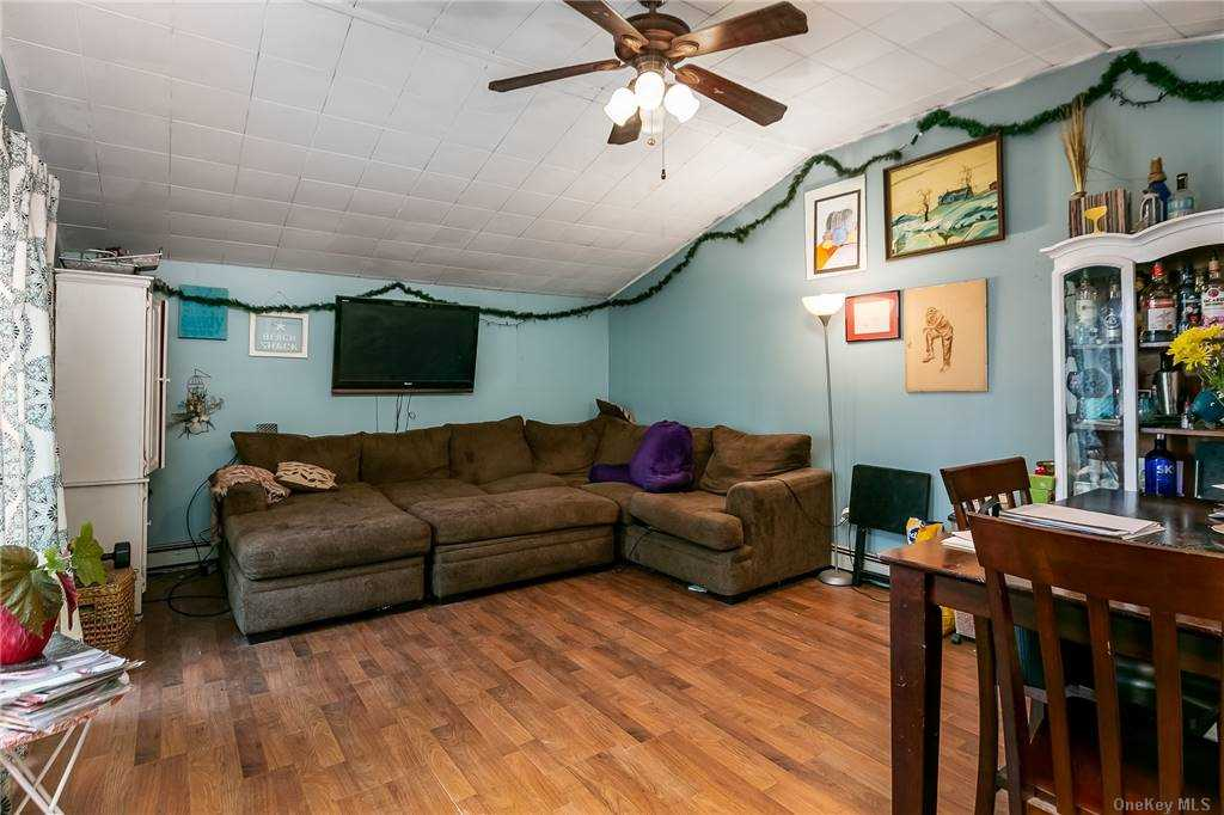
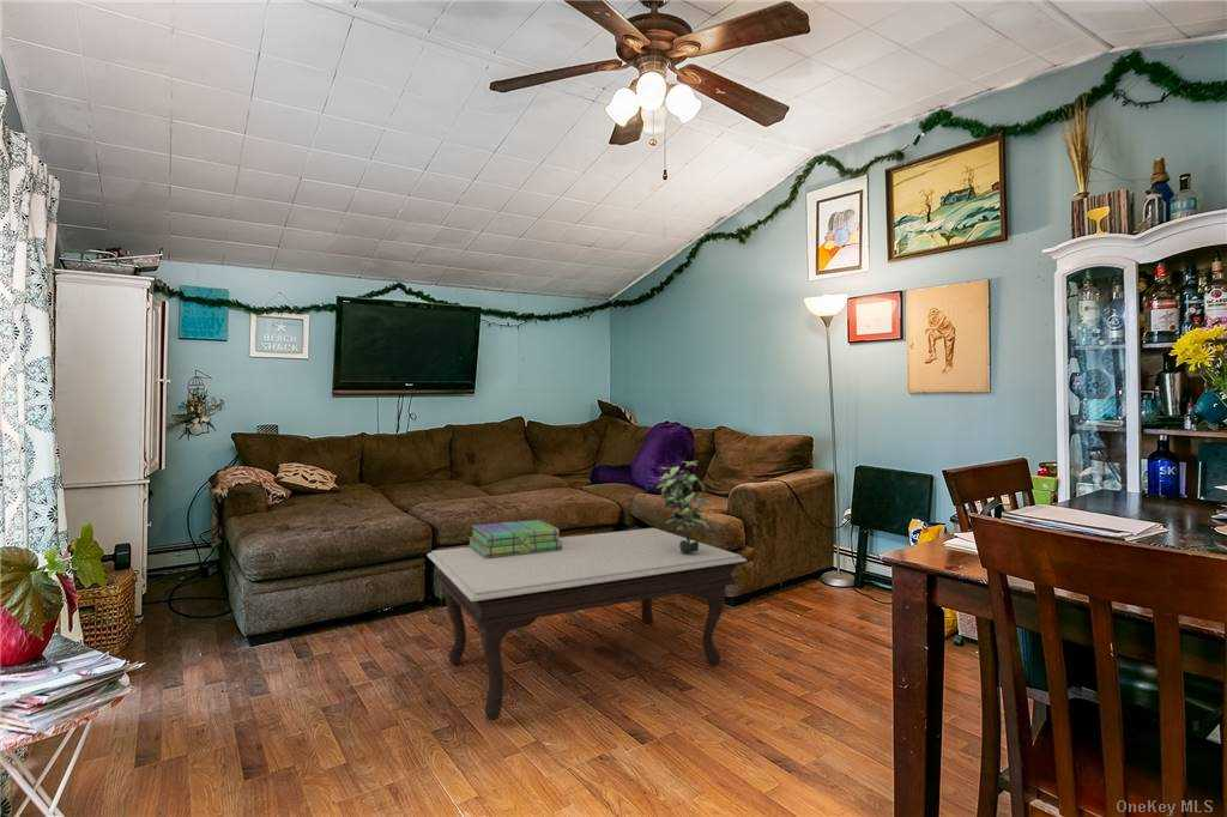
+ coffee table (584, 607)
+ potted plant (682, 506)
+ stack of books (514, 537)
